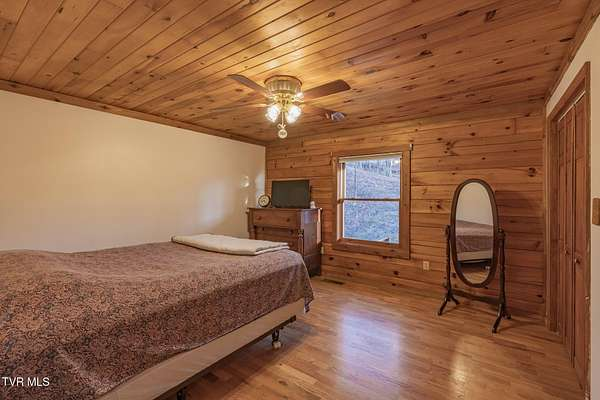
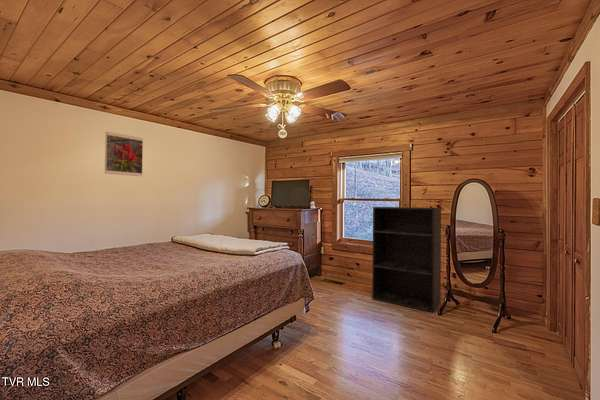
+ bookshelf (406, 253)
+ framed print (124, 155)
